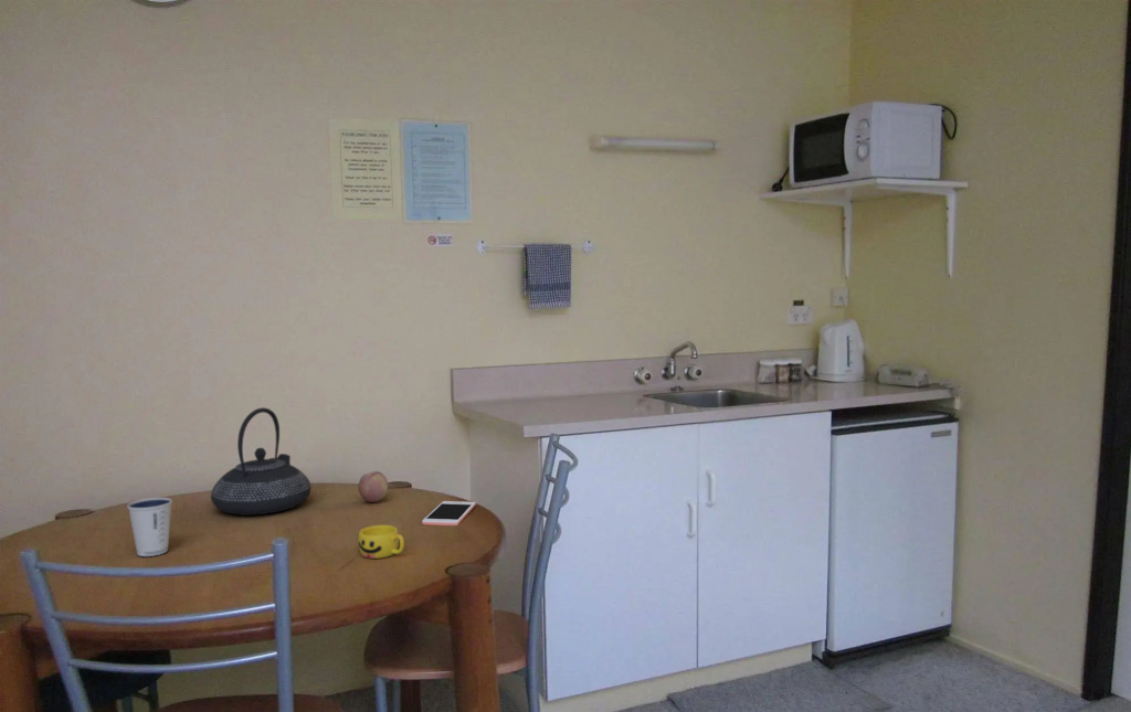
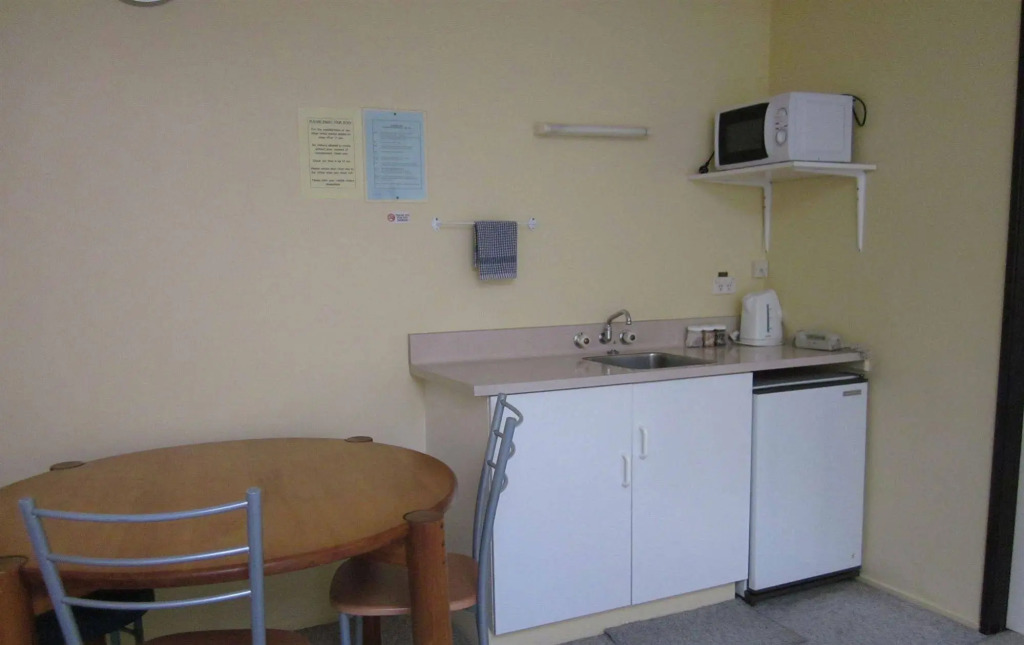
- teapot (263, 457)
- fruit (373, 487)
- dixie cup (151, 528)
- cup (383, 542)
- cell phone (450, 512)
